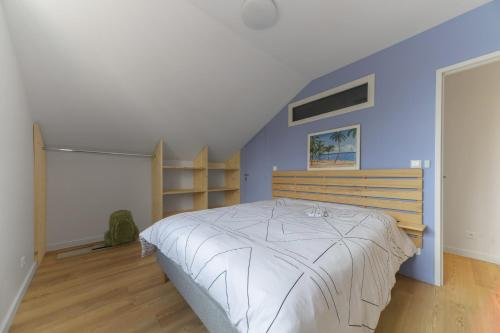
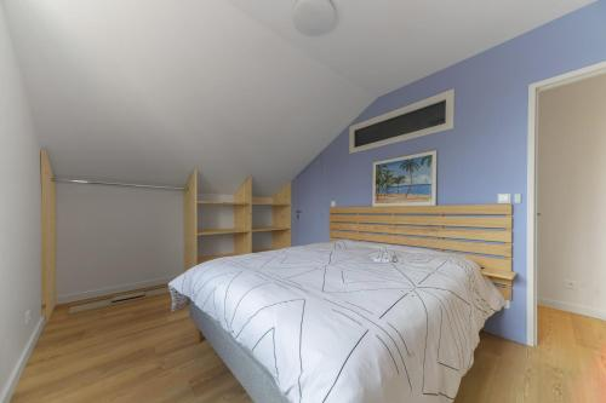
- backpack (122, 226)
